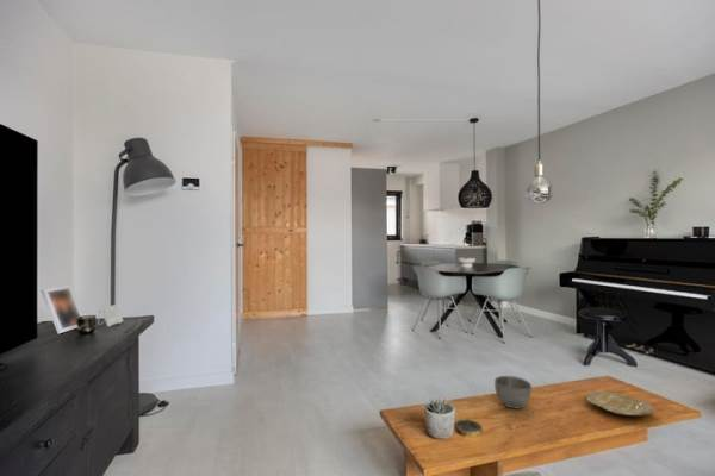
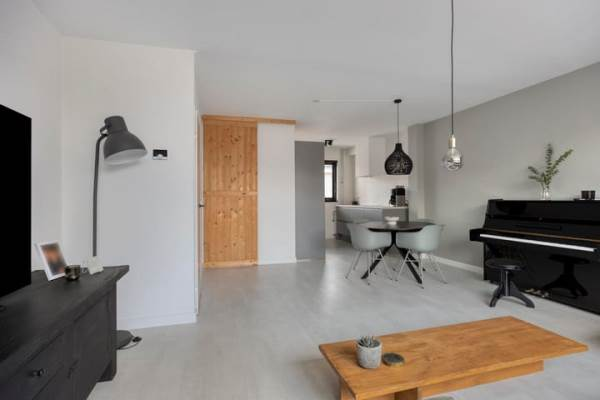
- plate (617, 405)
- bowl (512, 393)
